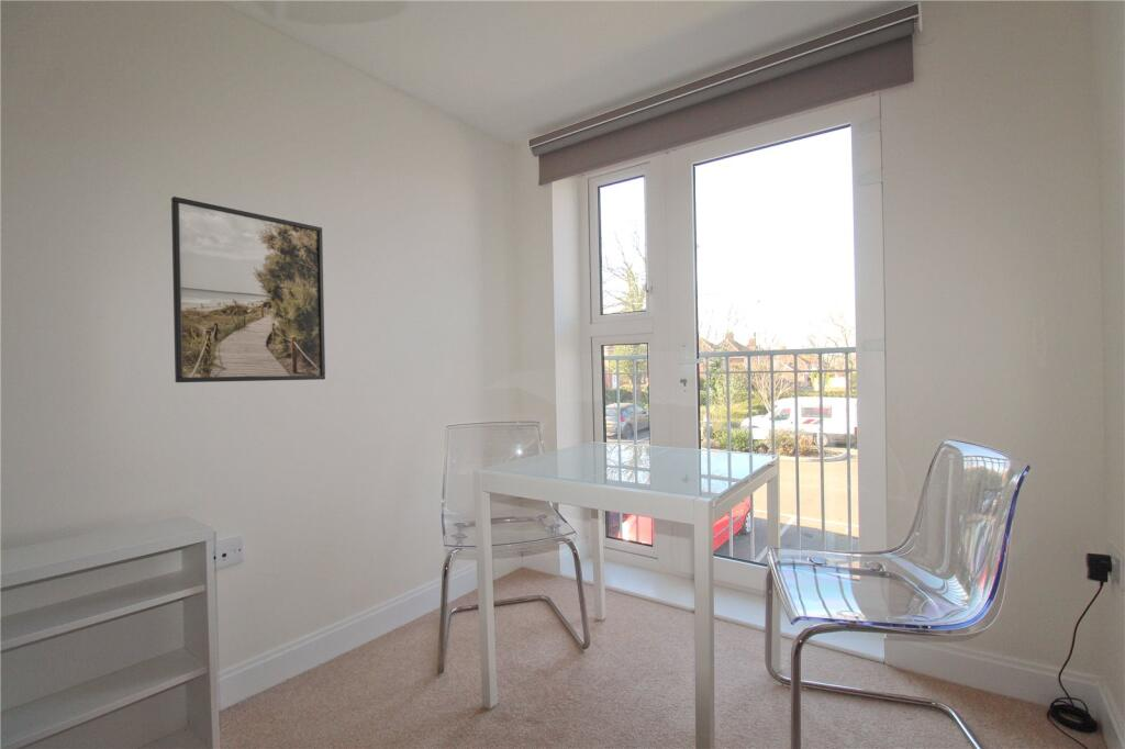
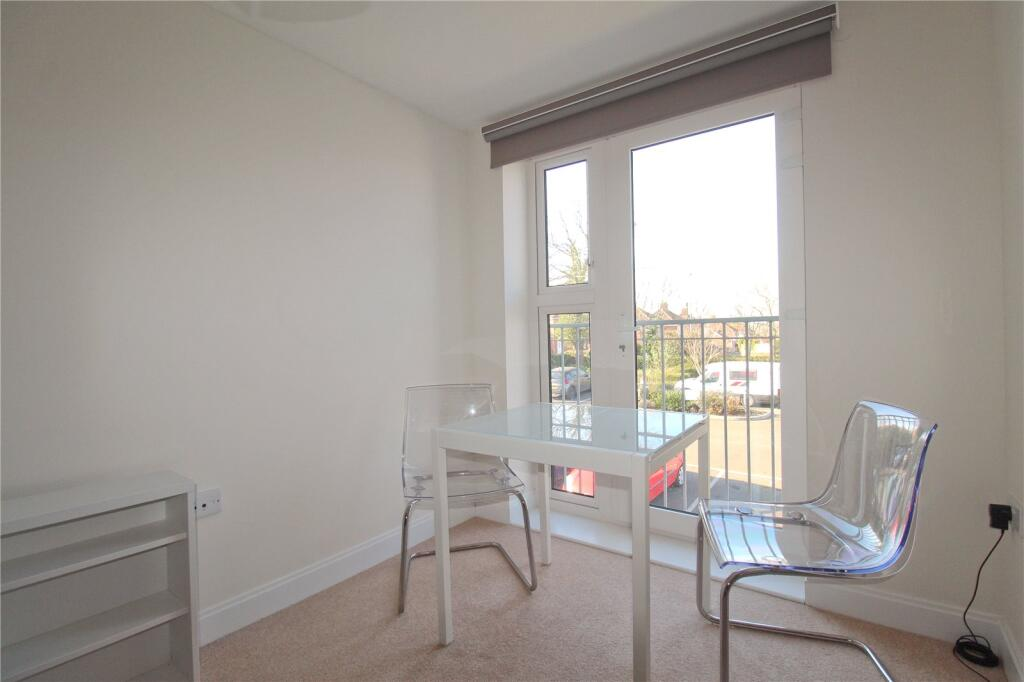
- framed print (256, 297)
